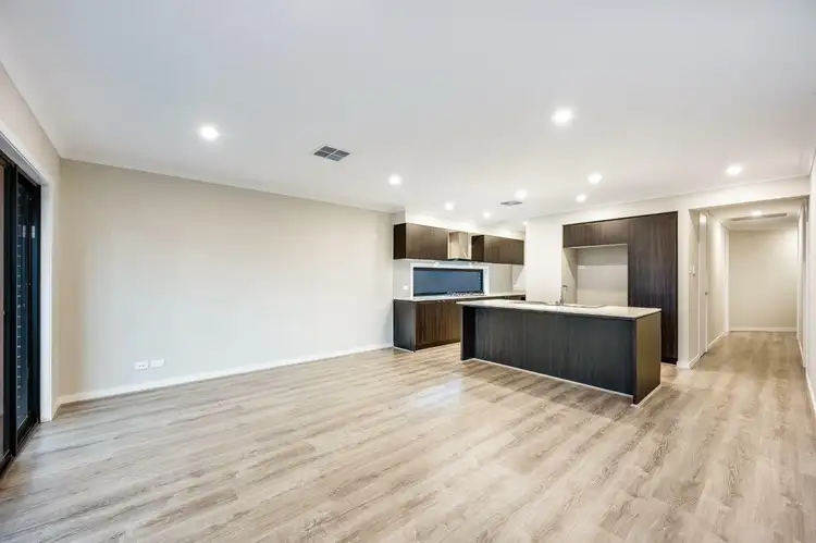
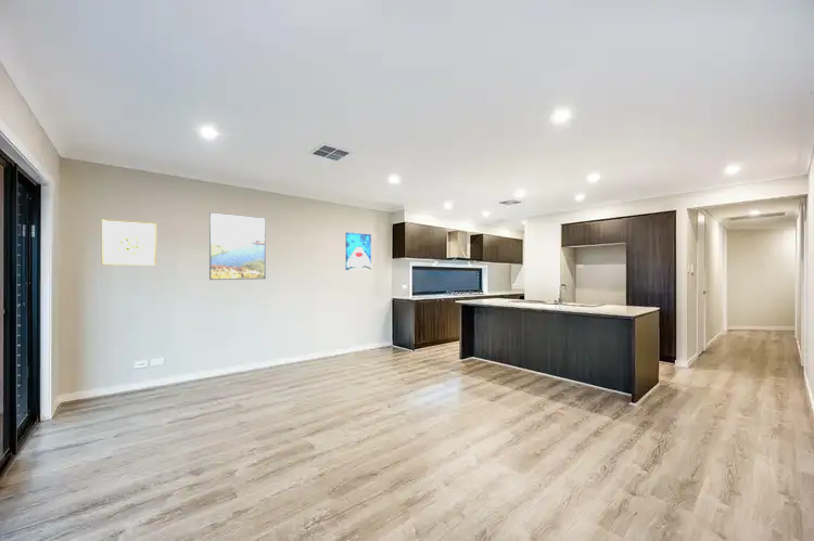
+ wall art (358, 252)
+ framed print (239, 247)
+ wall art (129, 243)
